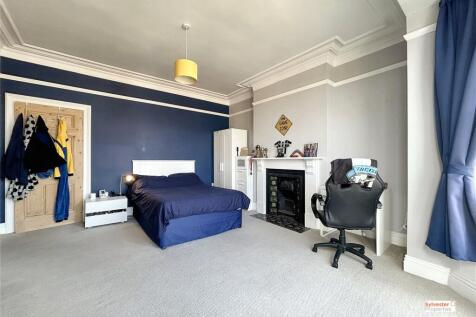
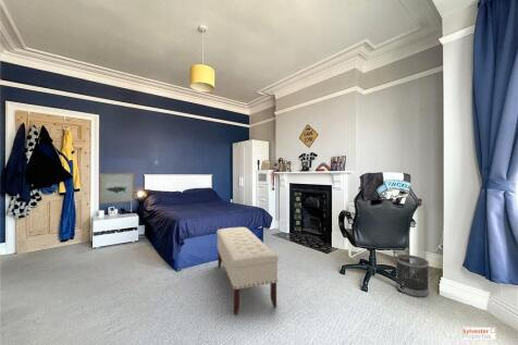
+ bench (242, 260)
+ wastebasket (411, 274)
+ wall art (116, 187)
